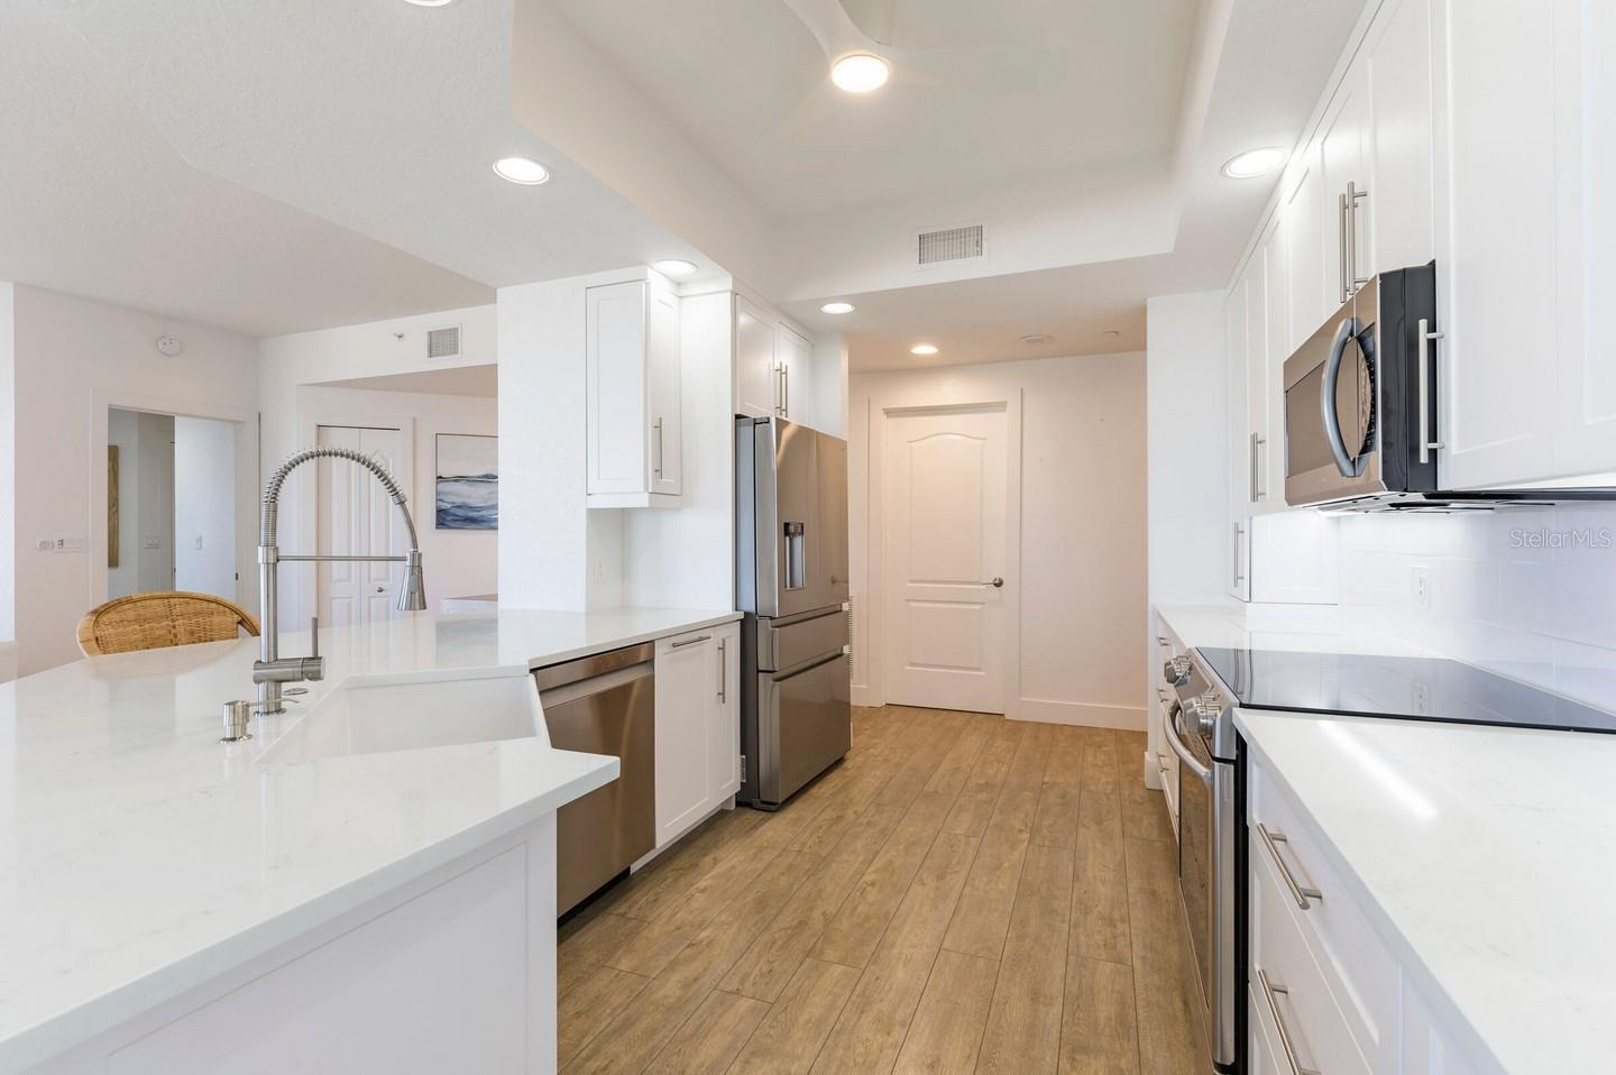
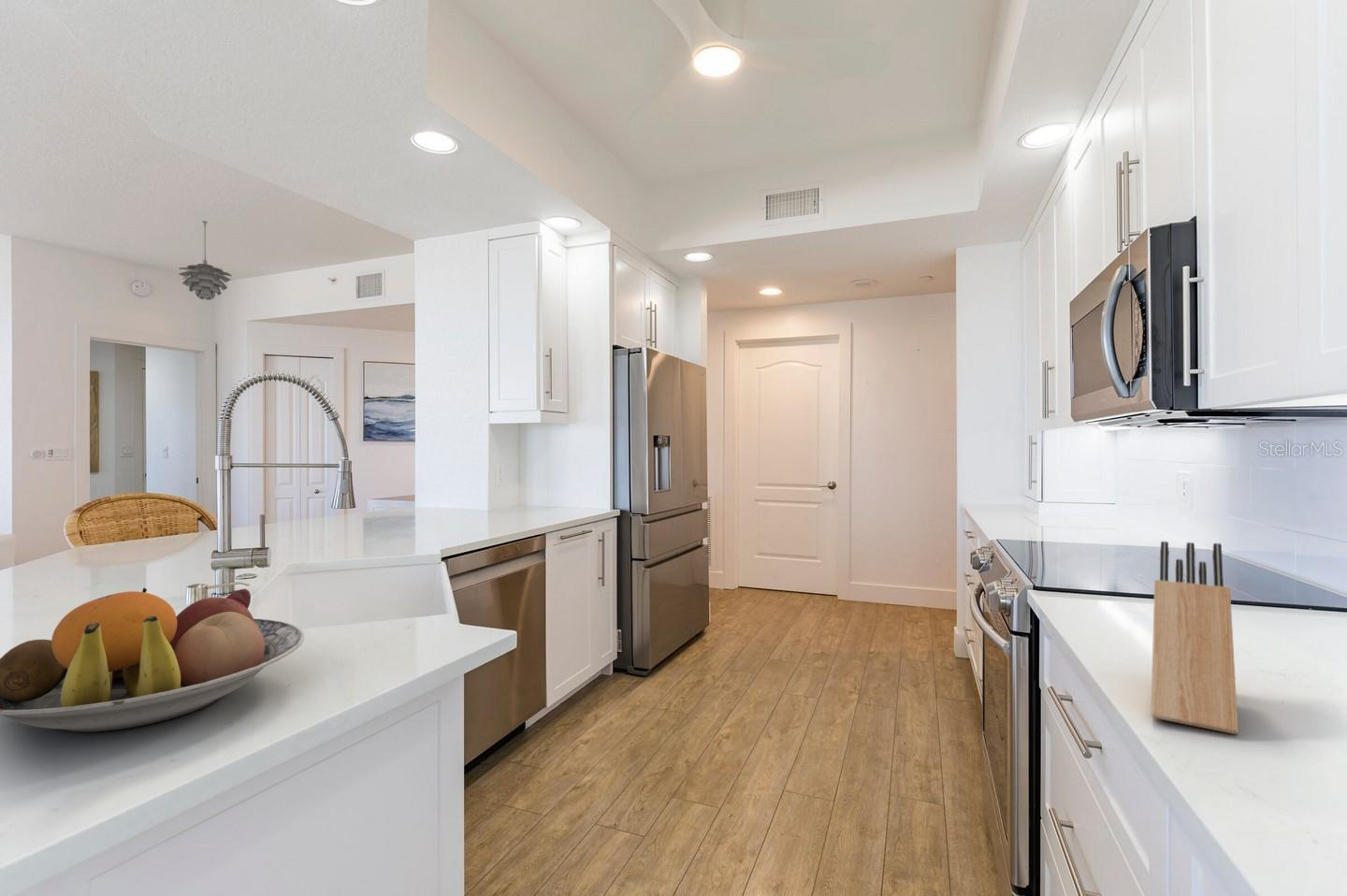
+ fruit bowl (145, 643)
+ pendant light (205, 260)
+ knife block (1191, 623)
